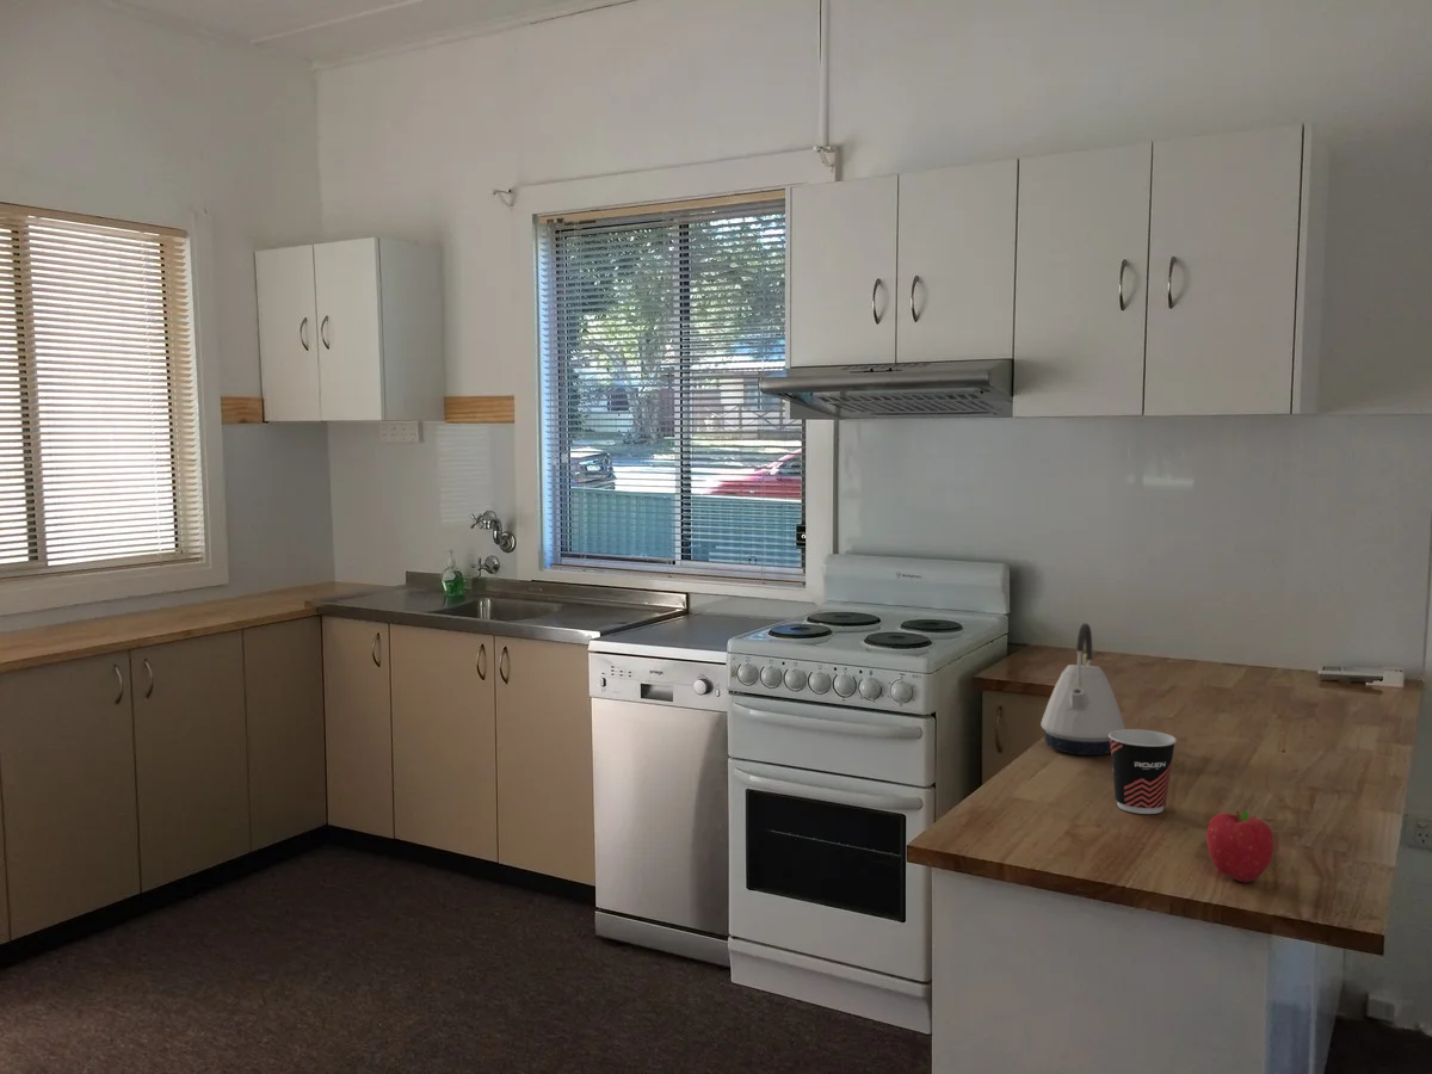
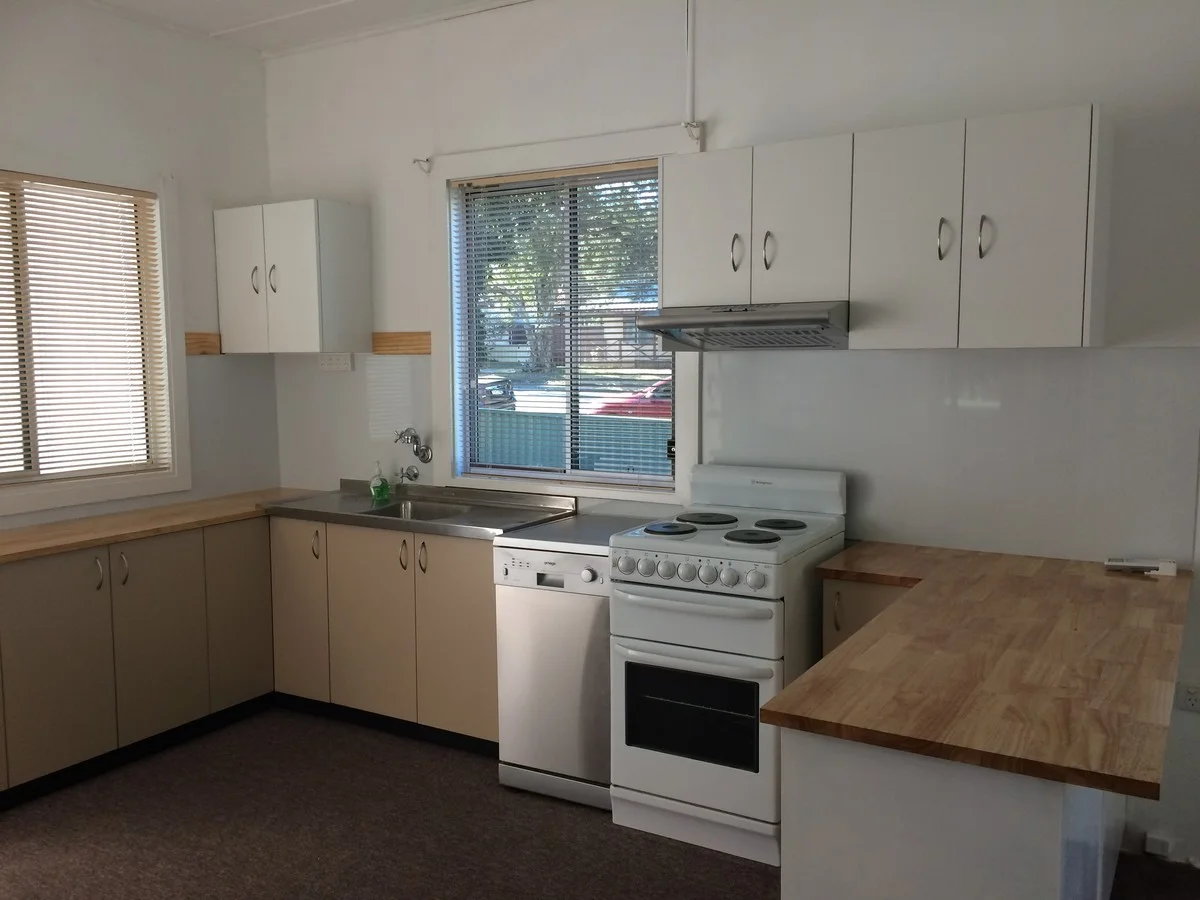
- fruit (1239, 842)
- cup (1141, 771)
- kettle (1082, 686)
